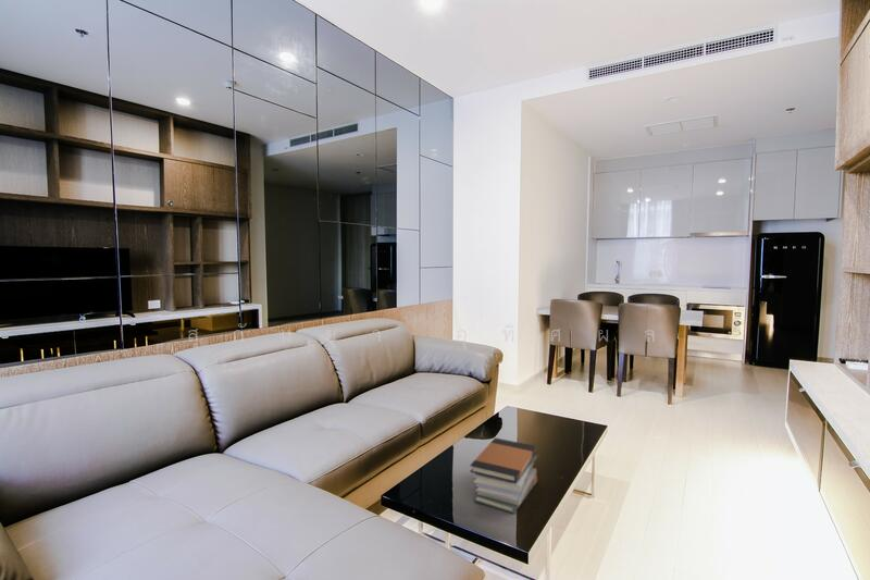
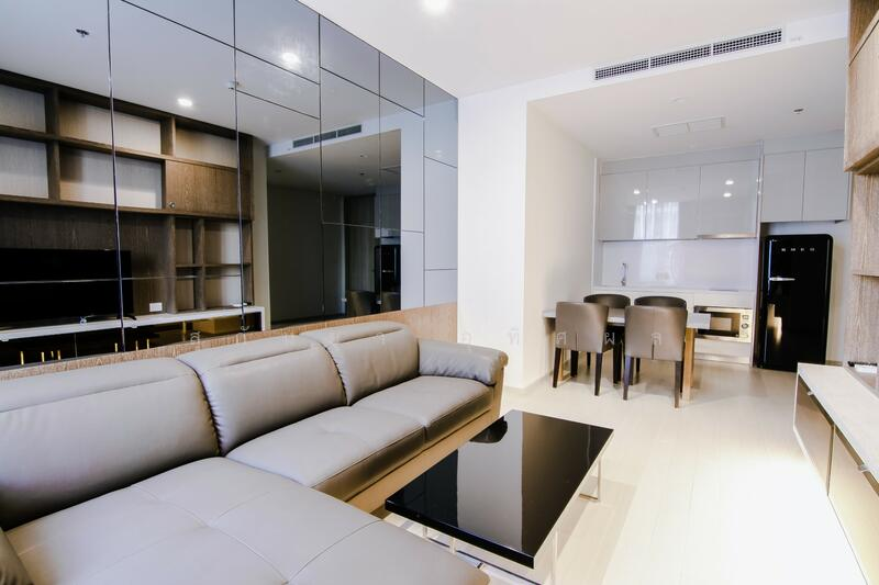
- book stack (505, 472)
